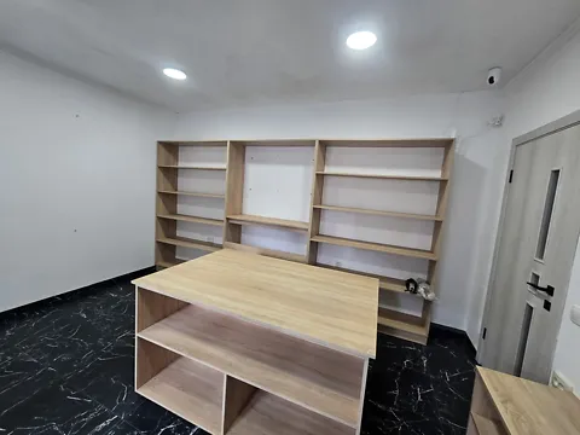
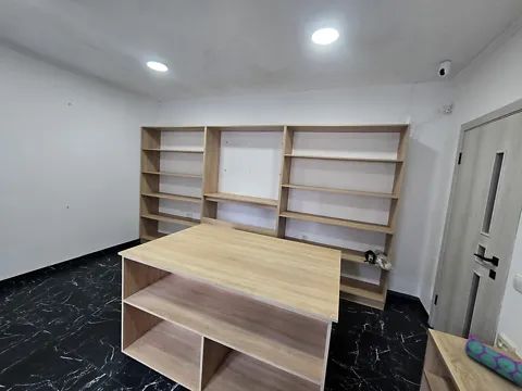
+ pencil case (496, 358)
